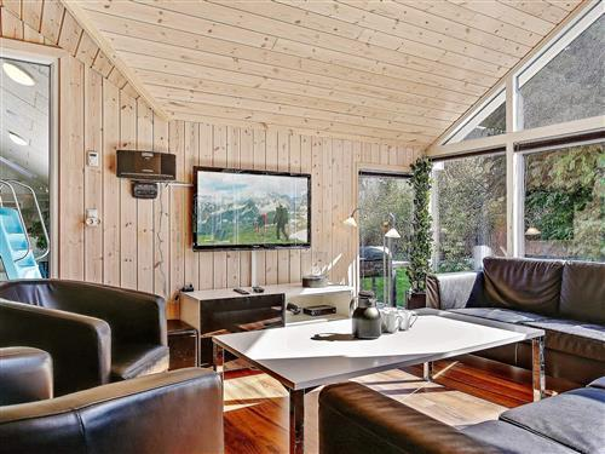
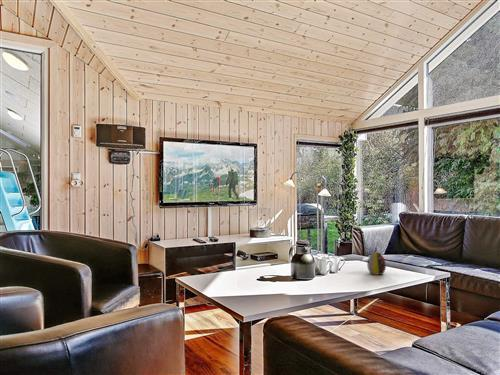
+ decorative egg (376, 262)
